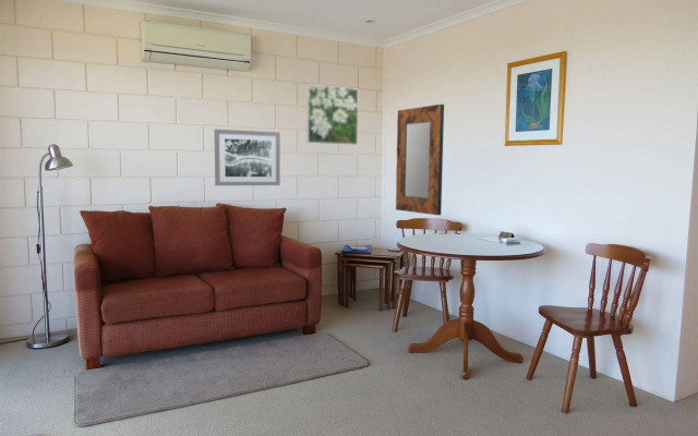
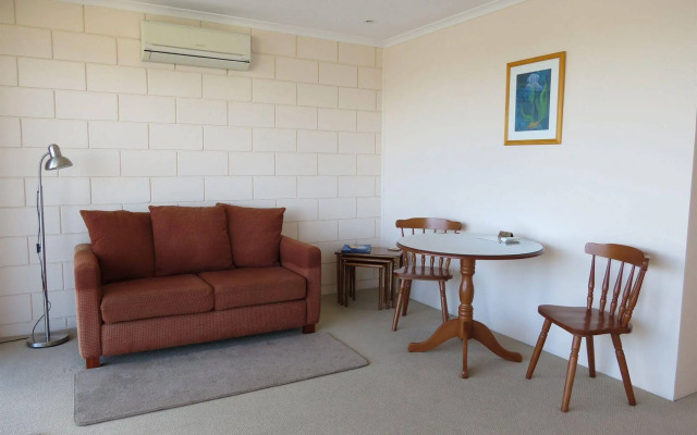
- wall art (248, 158)
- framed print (333, 116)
- home mirror (418, 160)
